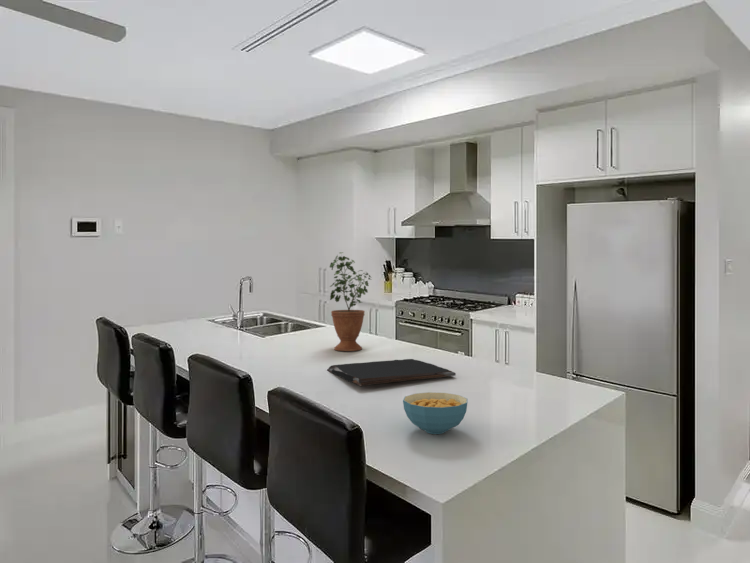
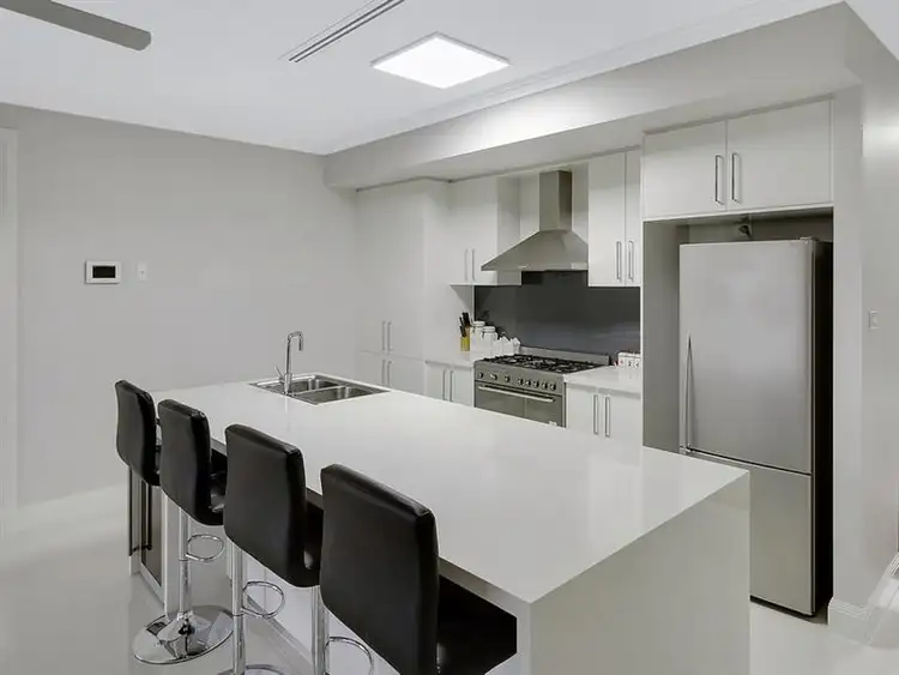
- potted plant (348, 300)
- cereal bowl (435, 415)
- cutting board (389, 370)
